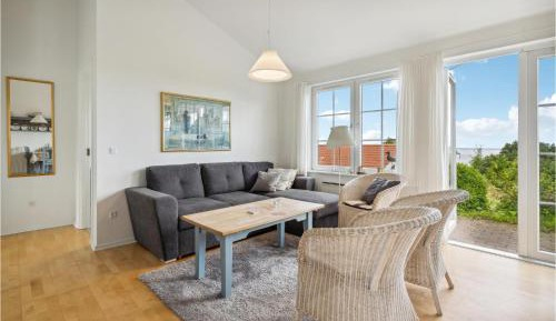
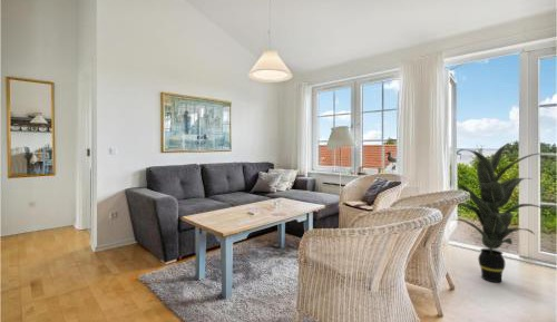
+ indoor plant (498, 211)
